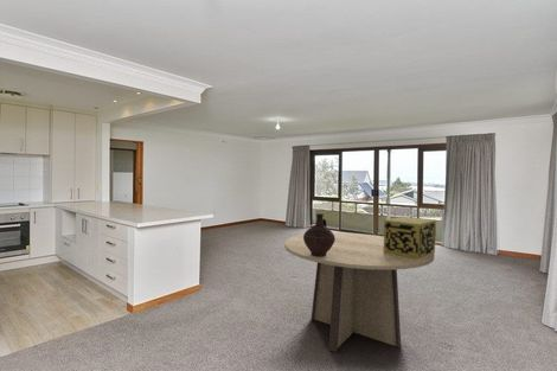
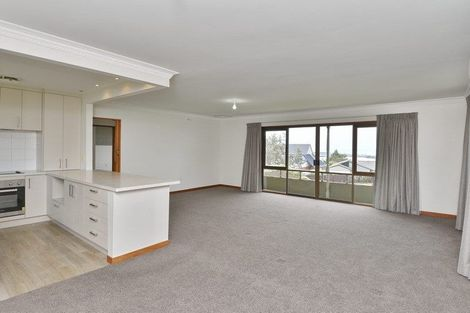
- dining table (353, 288)
- decorative box (409, 236)
- ceramic jug (319, 234)
